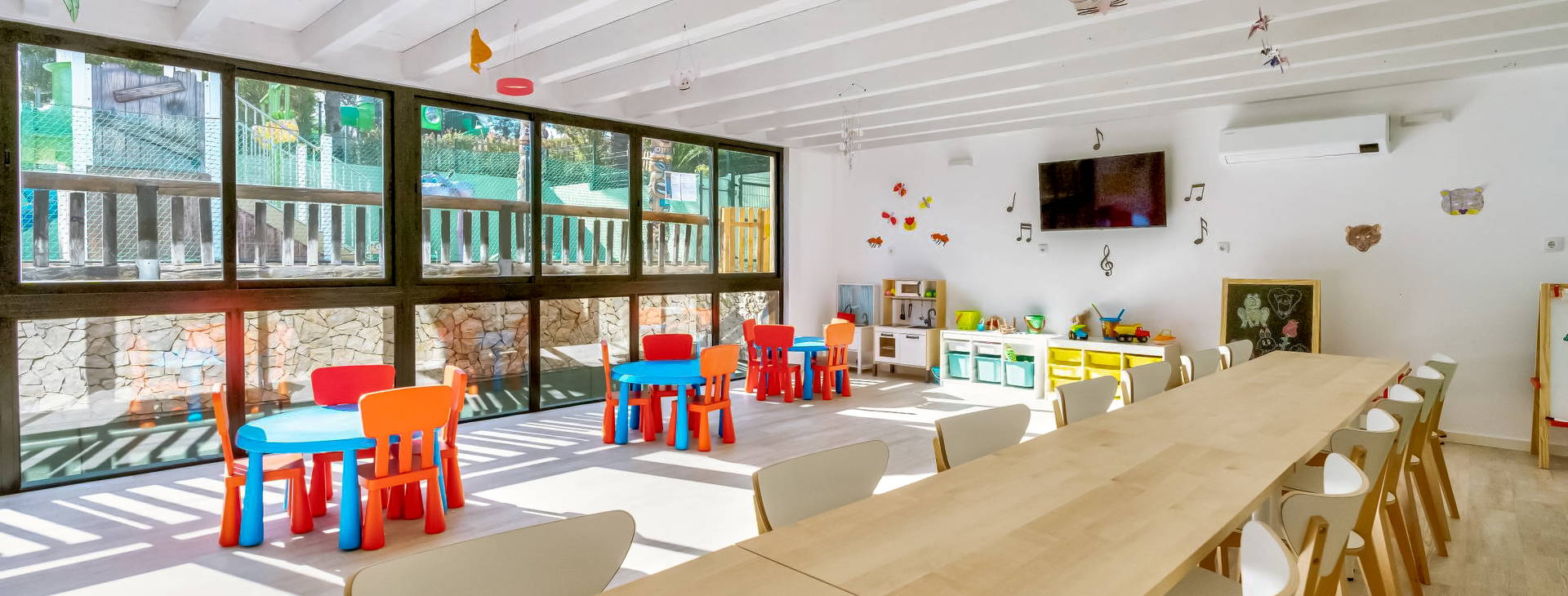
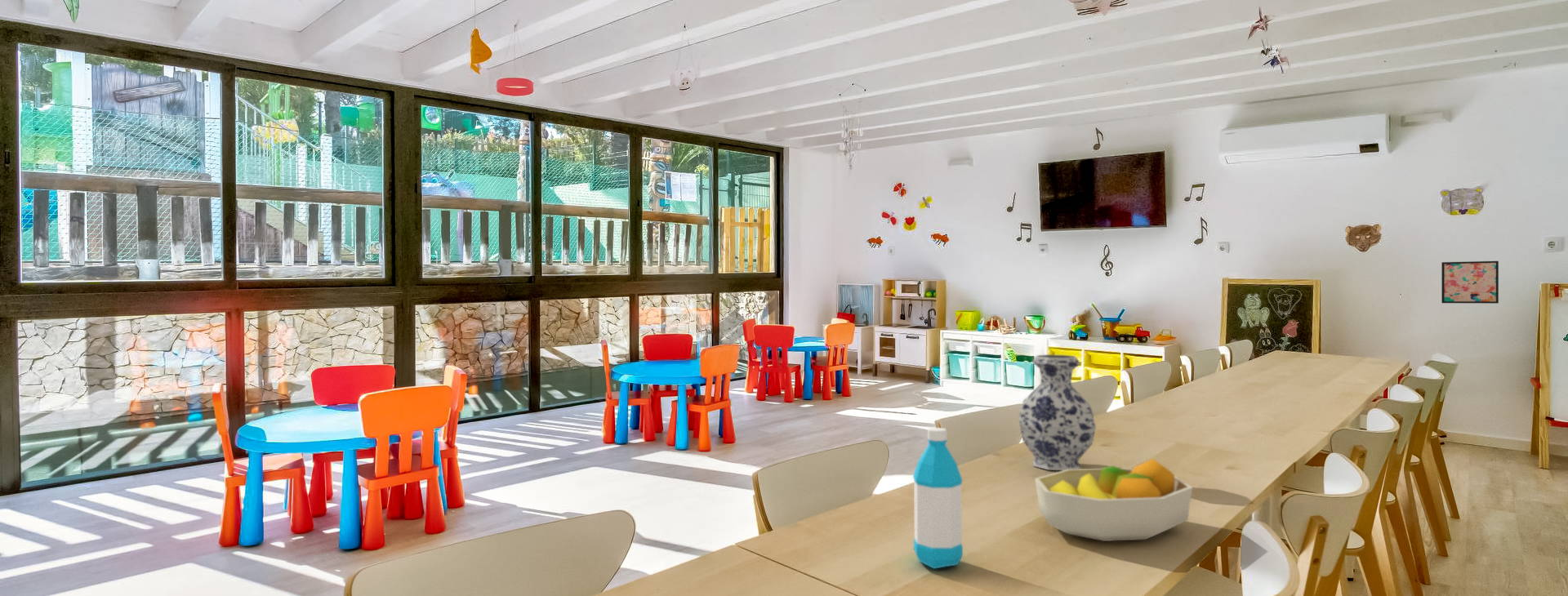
+ fruit bowl (1111, 494)
+ water bottle (938, 496)
+ wall art (1469, 282)
+ vase (1056, 411)
